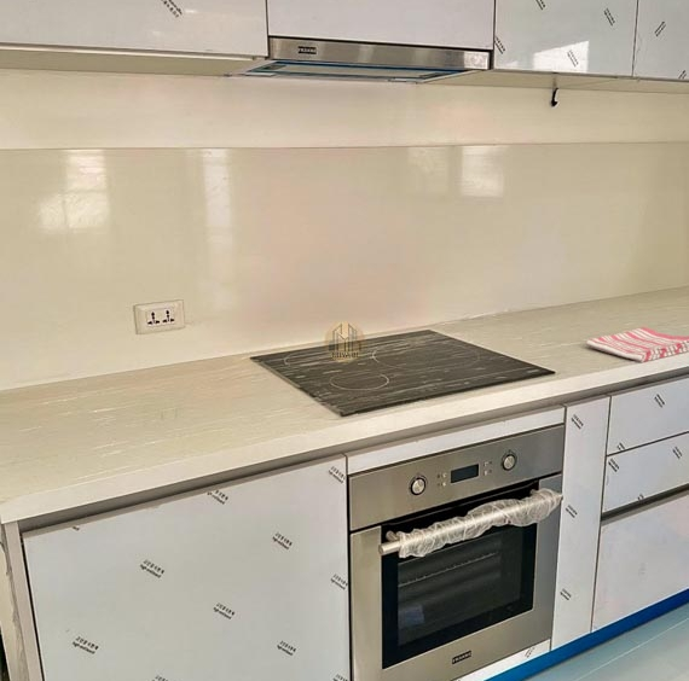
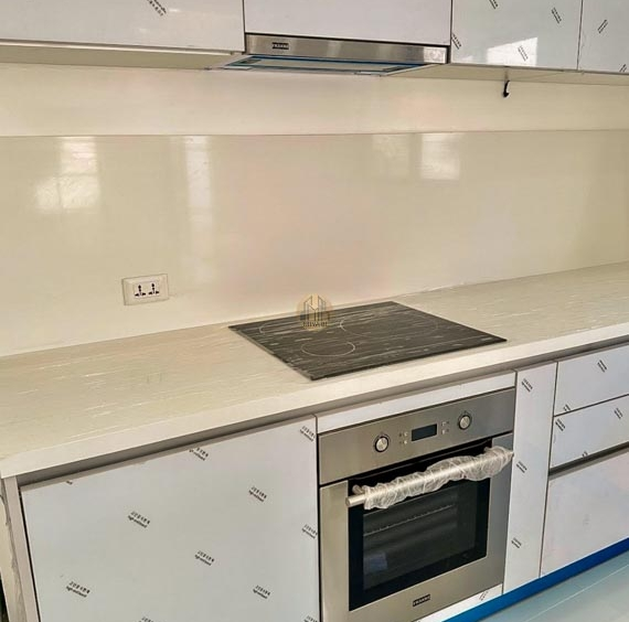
- dish towel (641, 342)
